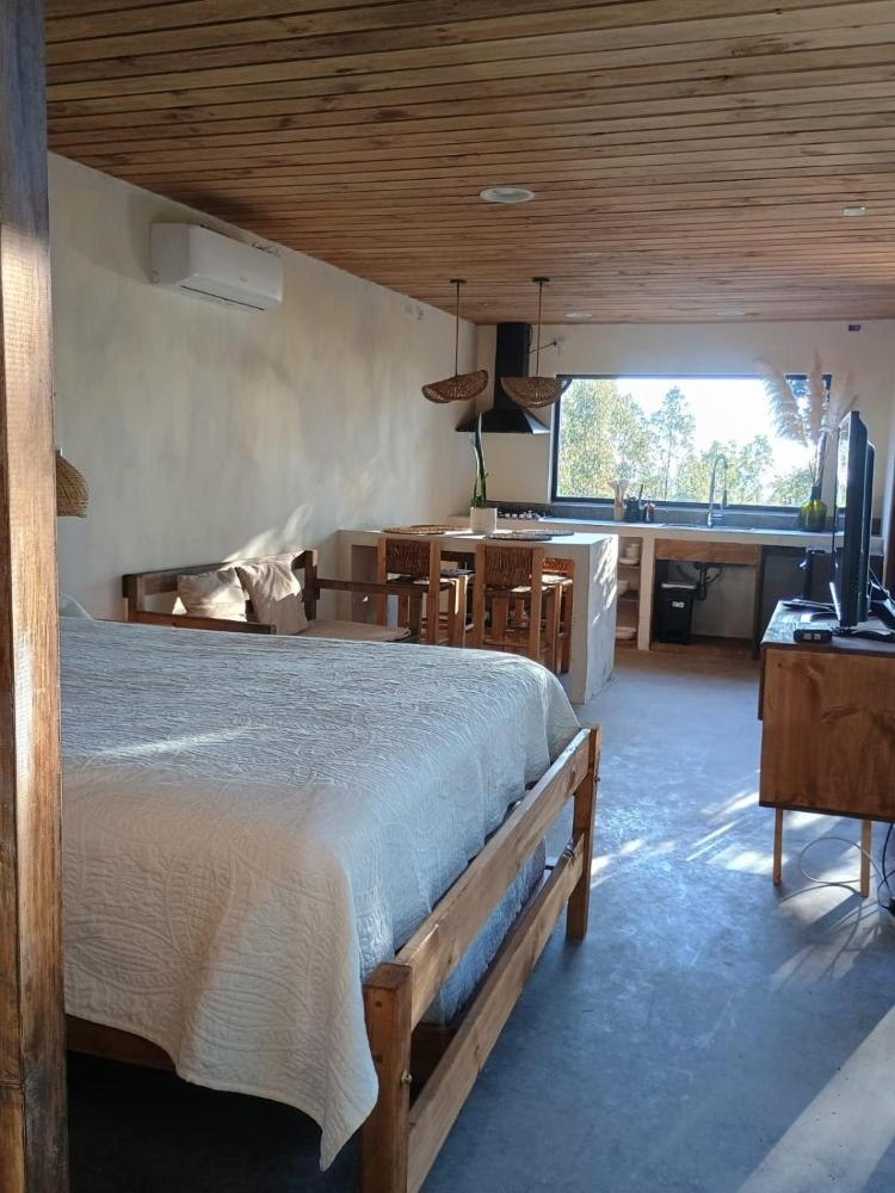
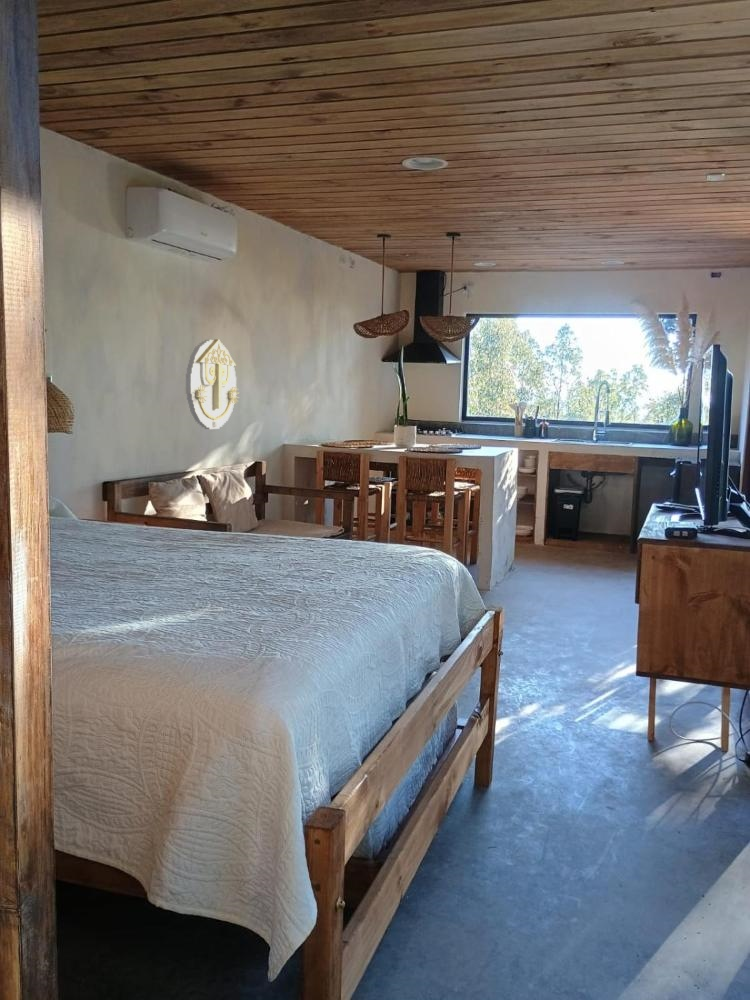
+ wall decoration (214, 384)
